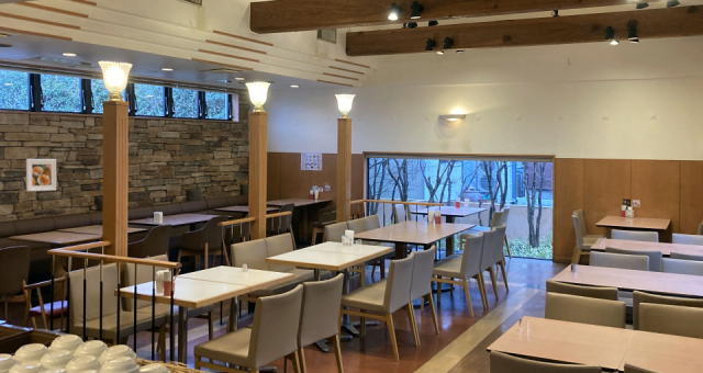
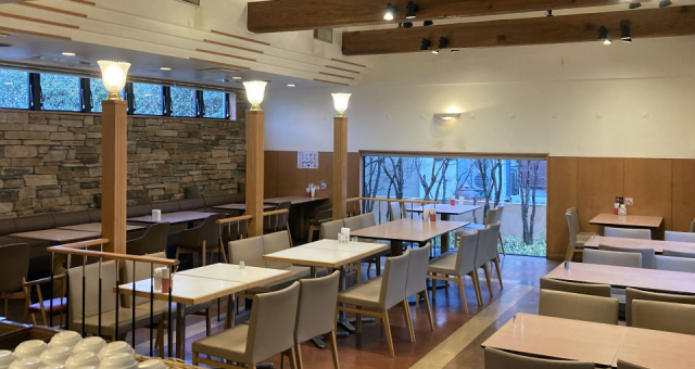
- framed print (41, 174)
